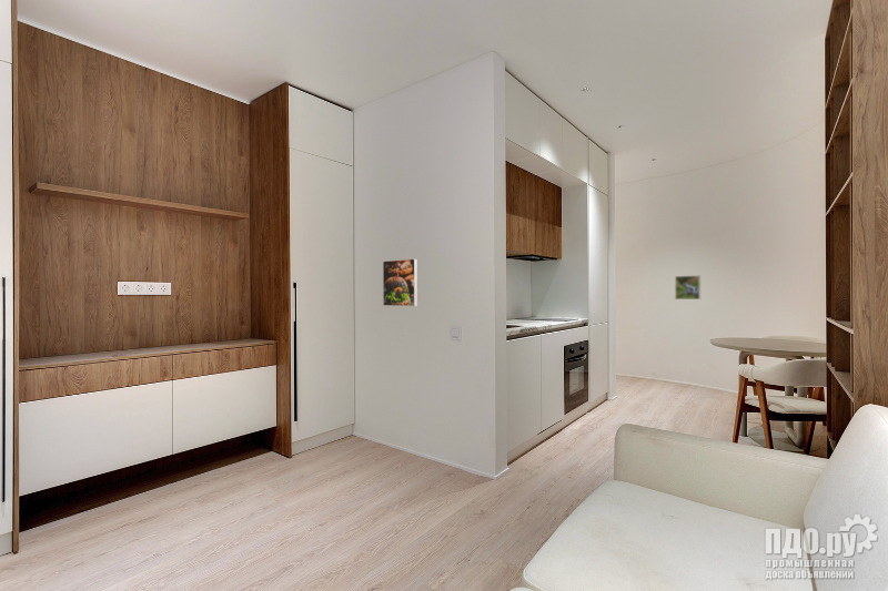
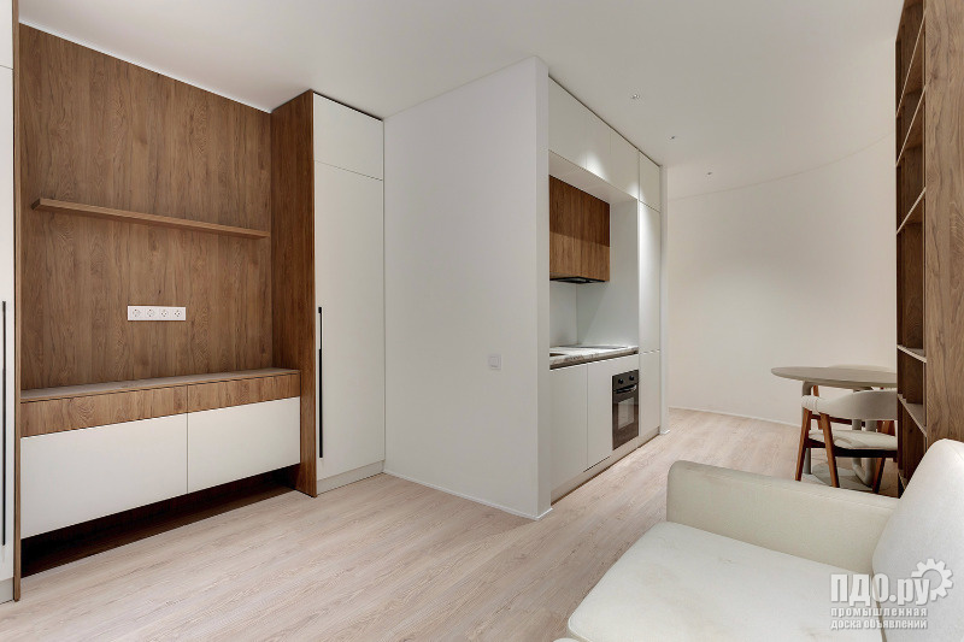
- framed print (400, 283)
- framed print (687, 287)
